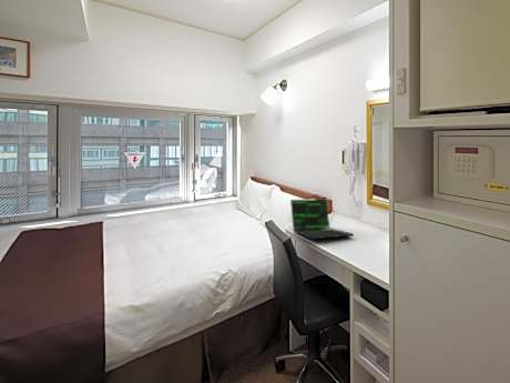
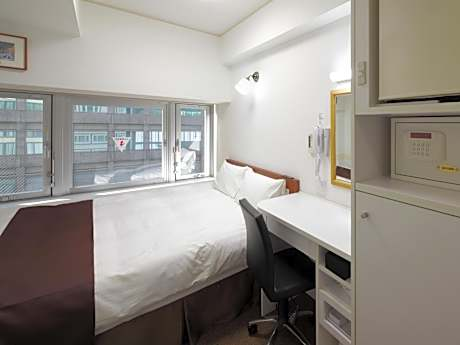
- laptop (325, 216)
